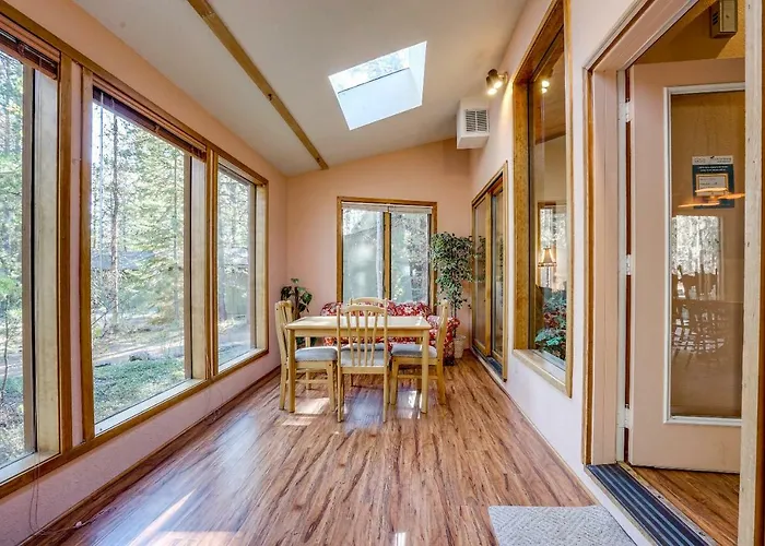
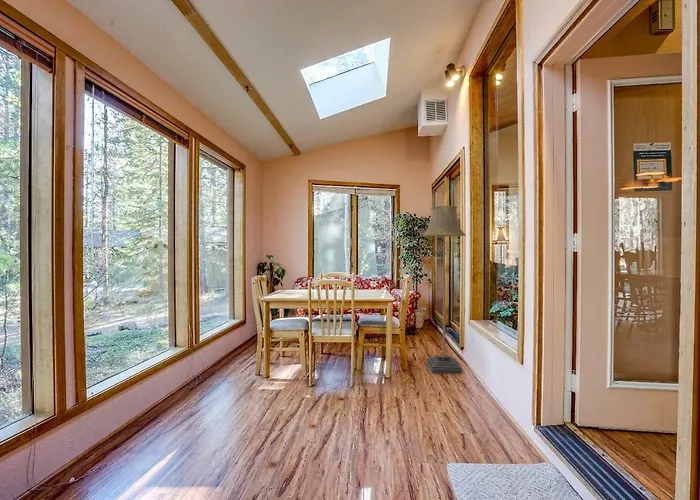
+ floor lamp (443, 287)
